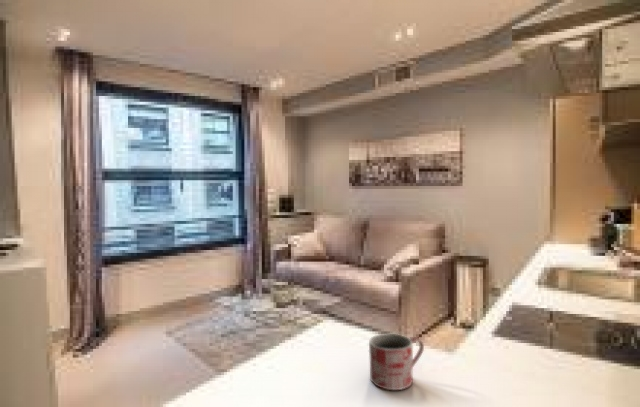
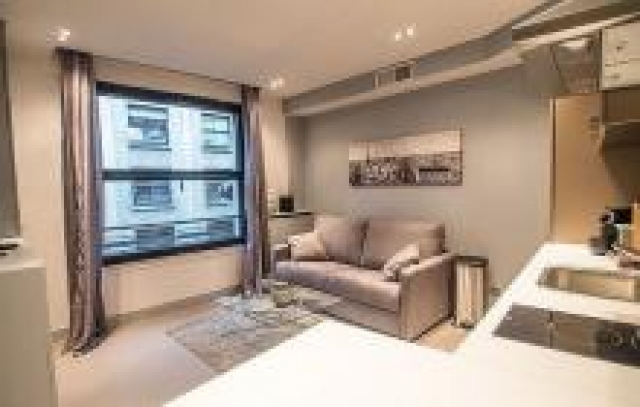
- mug (398, 359)
